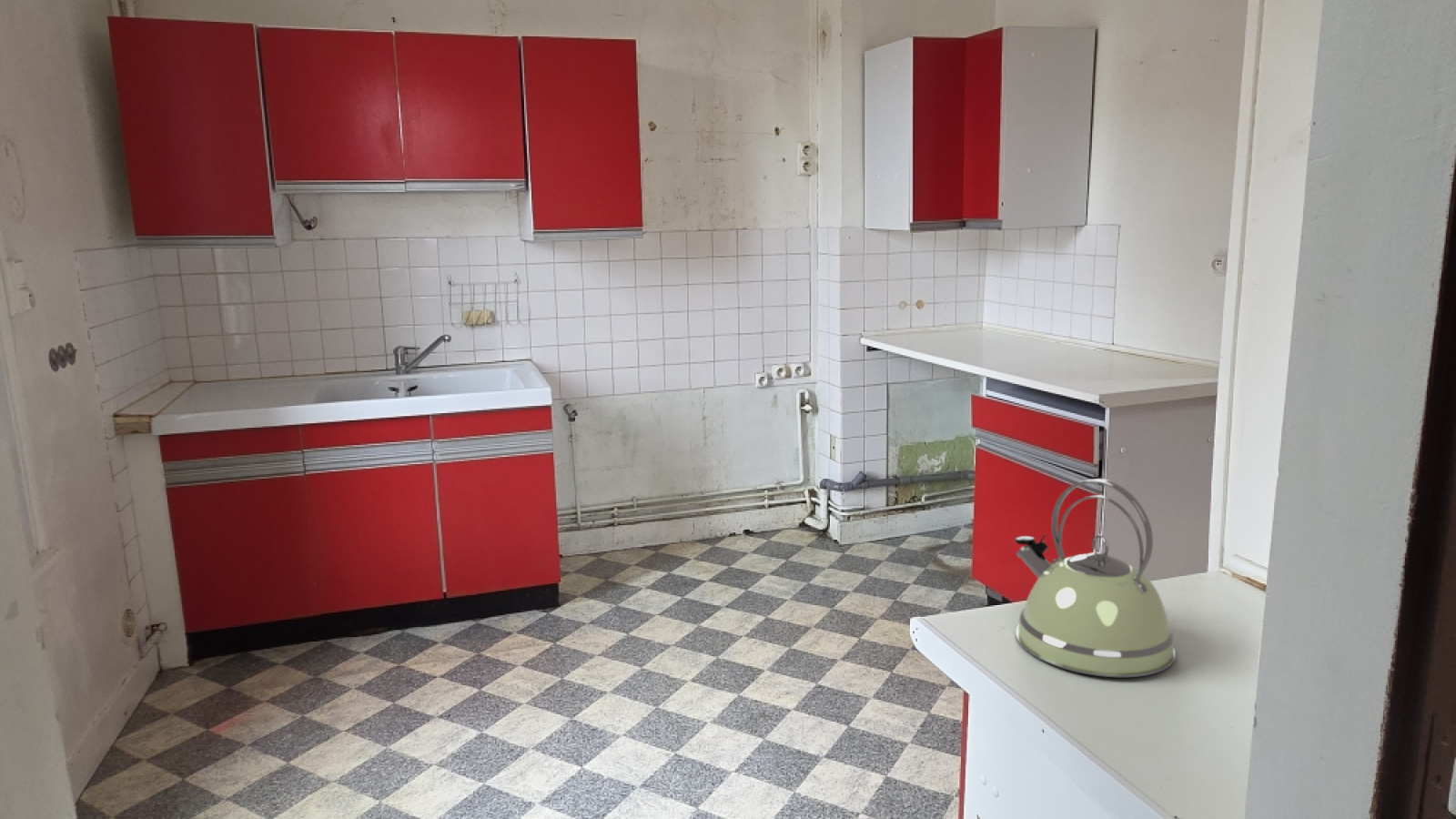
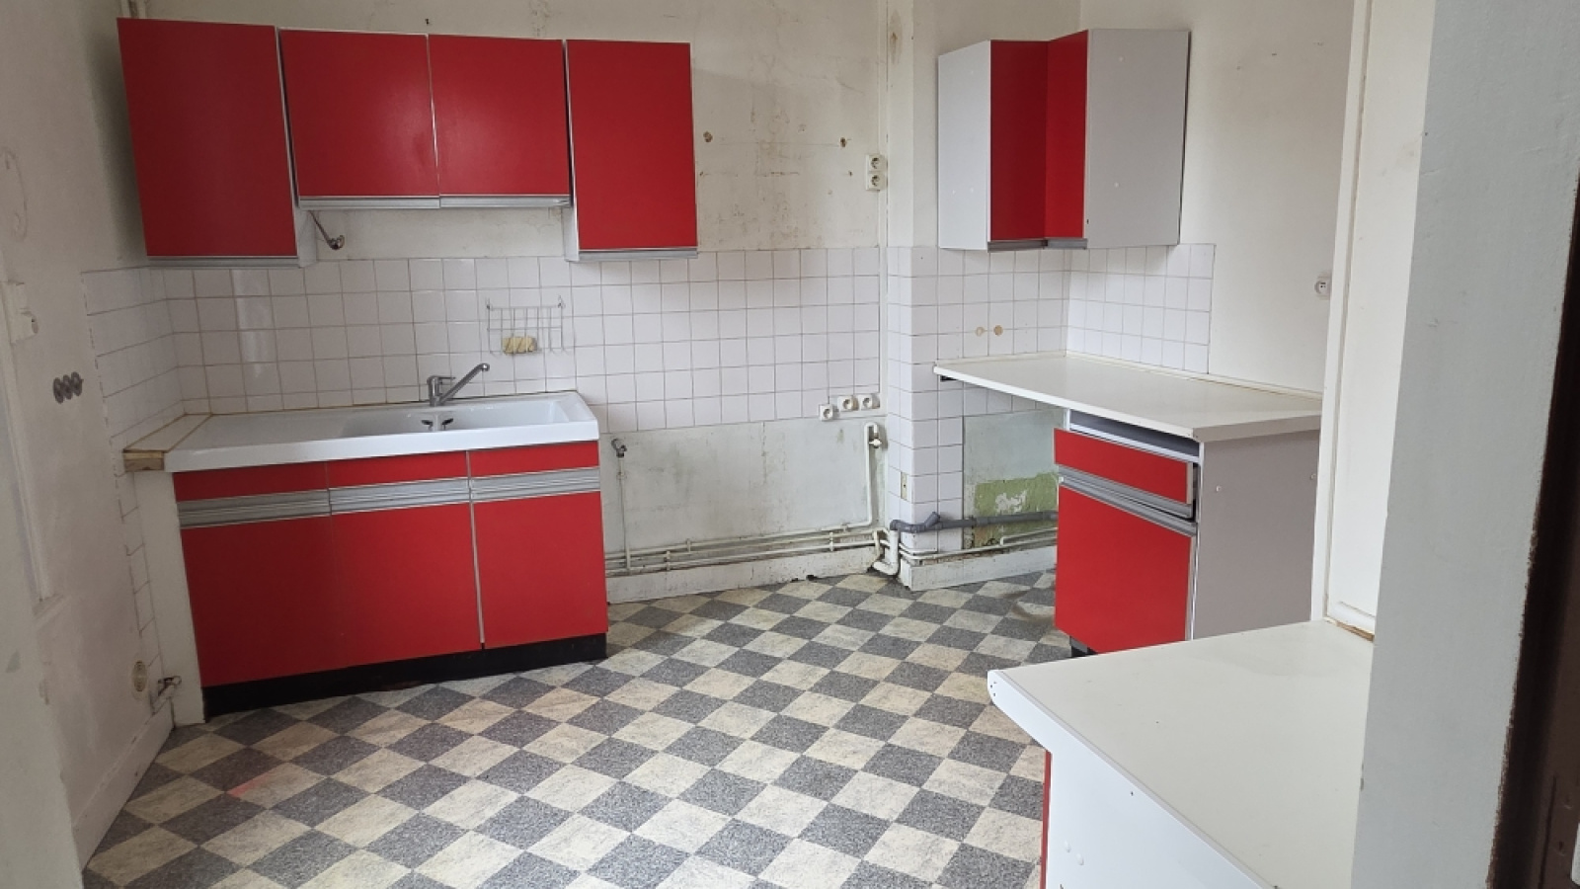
- kettle (1088, 560)
